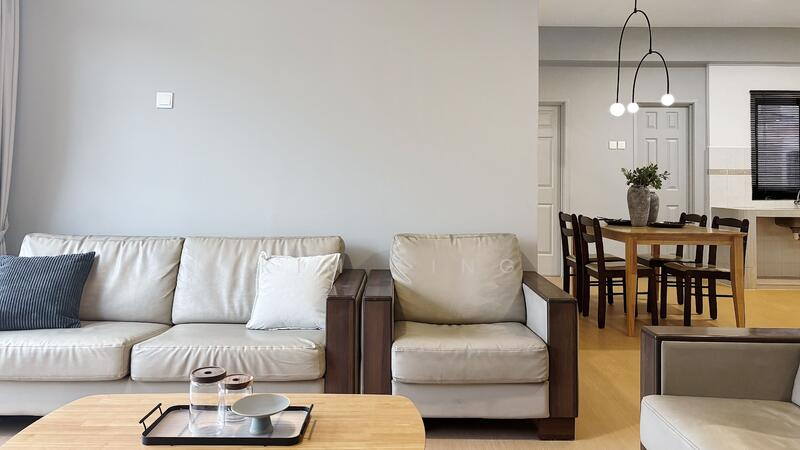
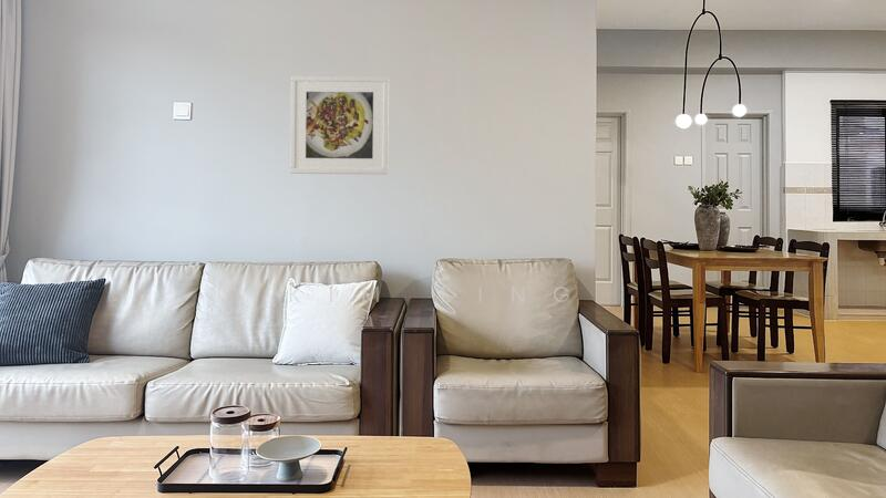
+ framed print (339, 125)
